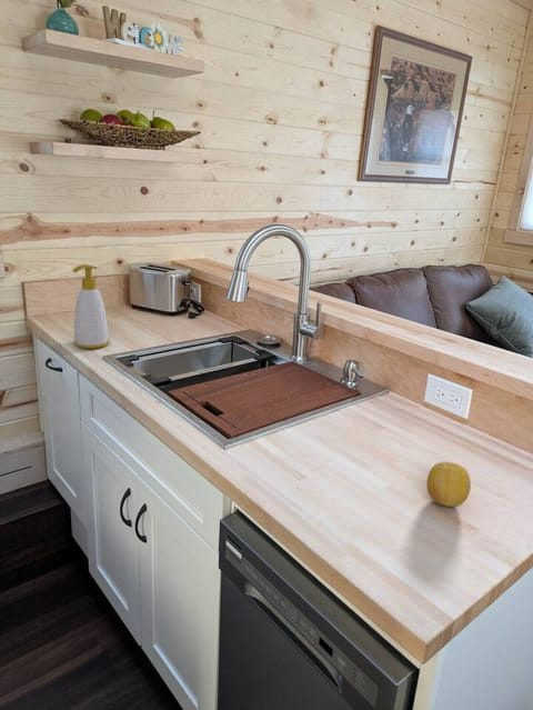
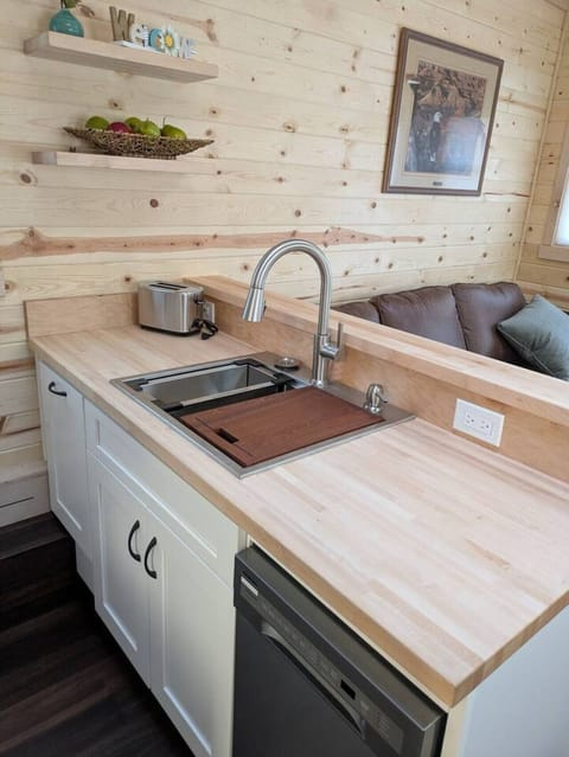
- soap bottle (89, 304)
- fruit (447, 483)
